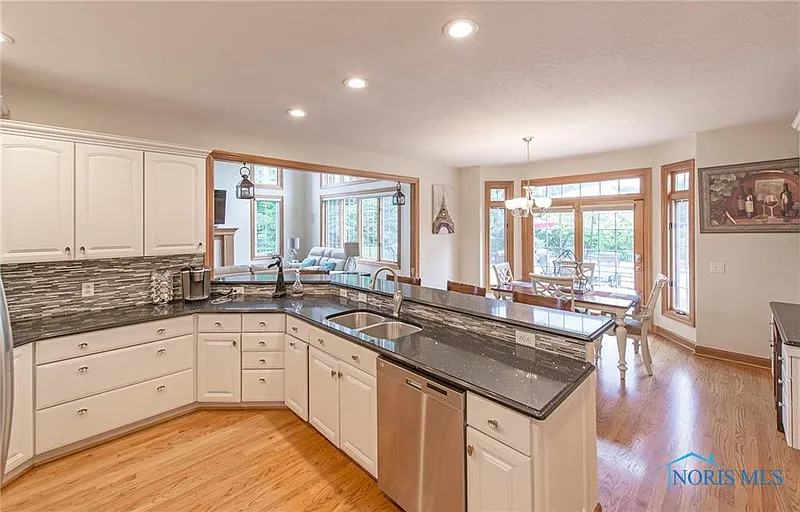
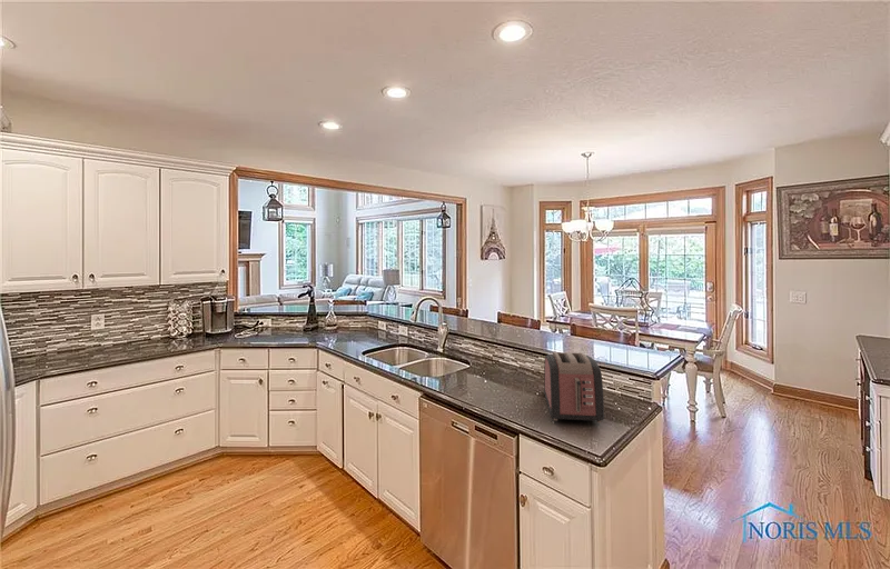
+ toaster (571, 381)
